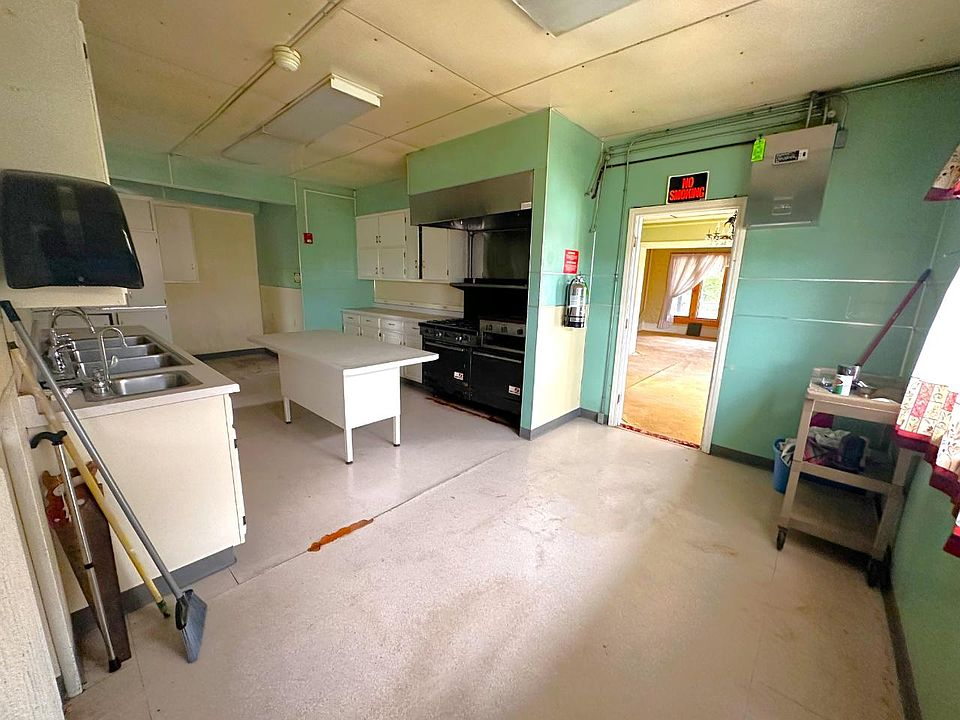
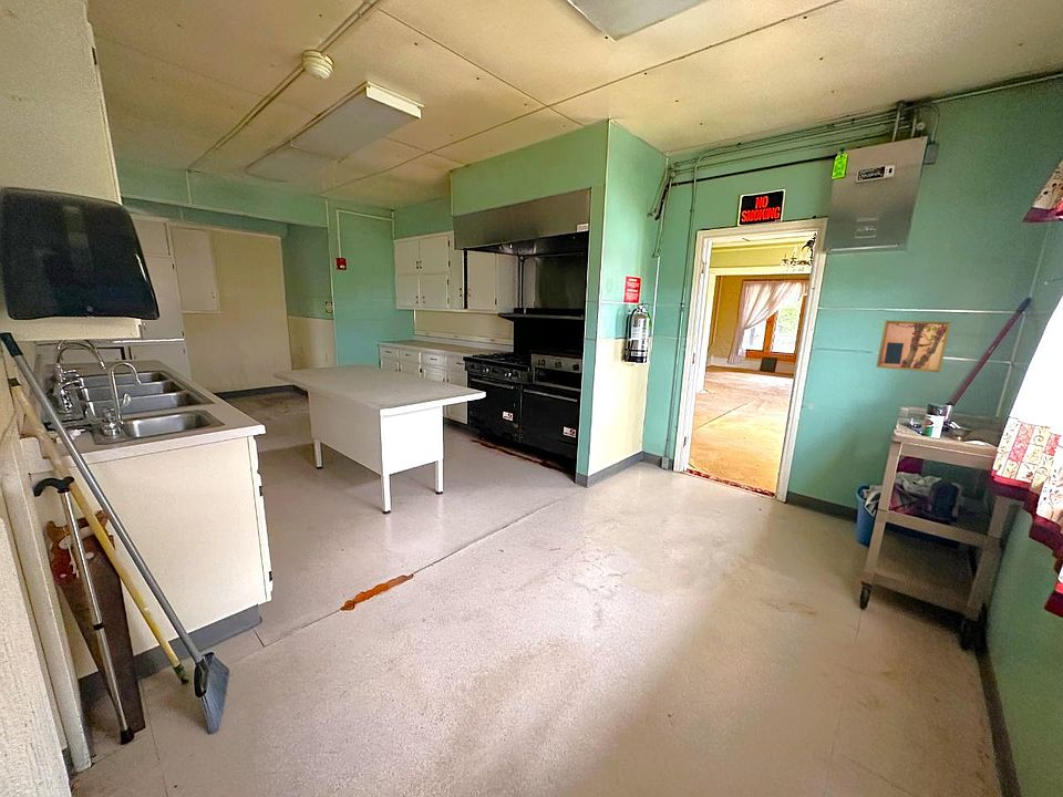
+ wall art (911, 345)
